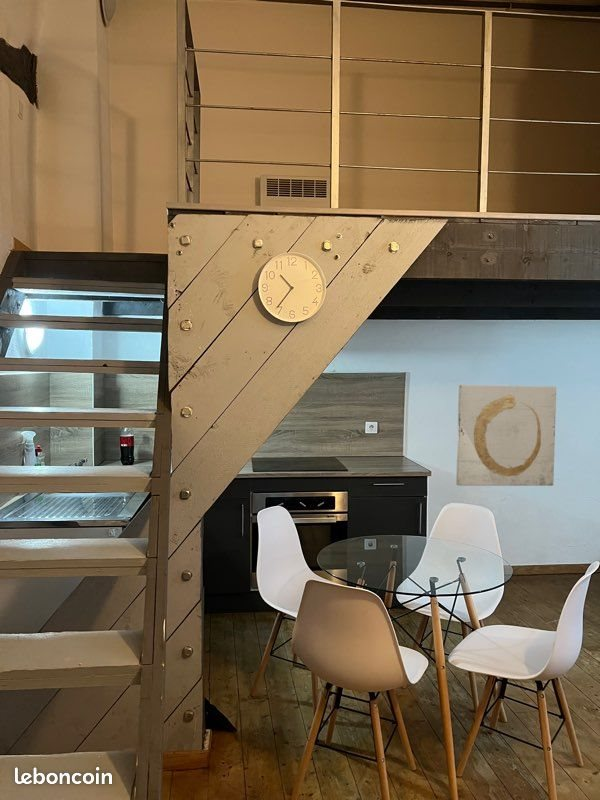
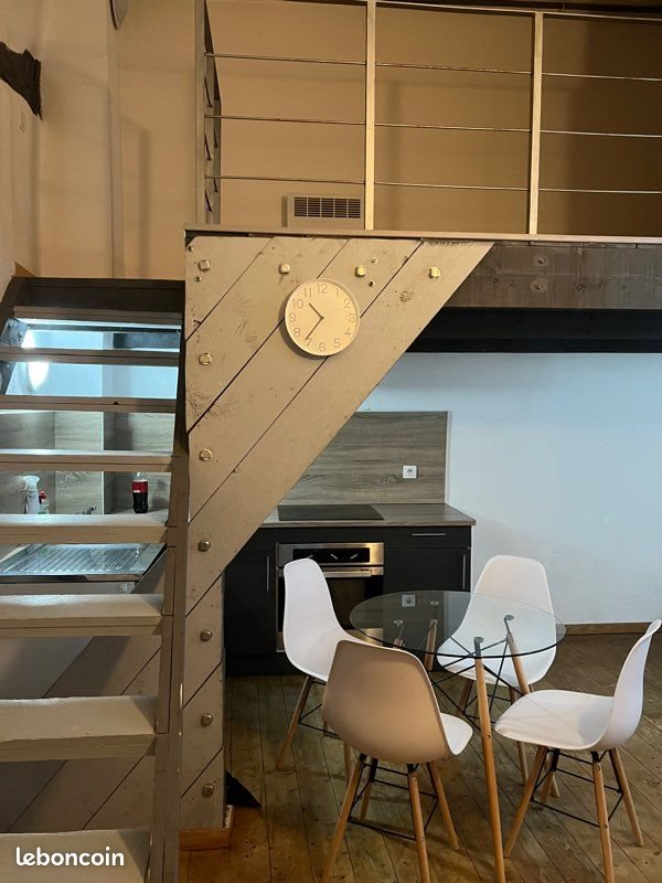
- wall art (506, 435)
